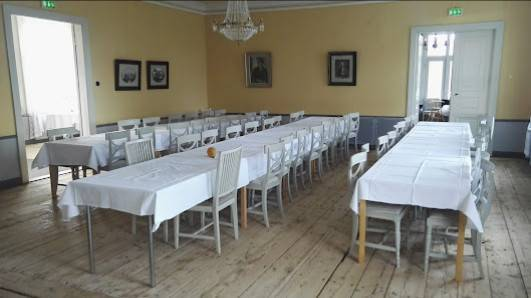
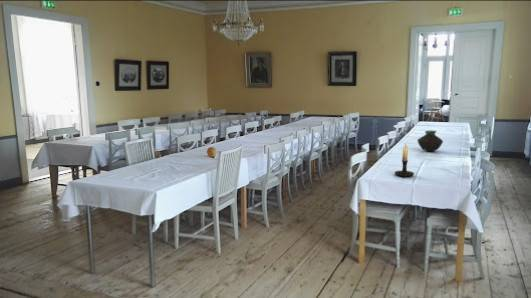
+ candle holder (405, 158)
+ vase (430, 141)
